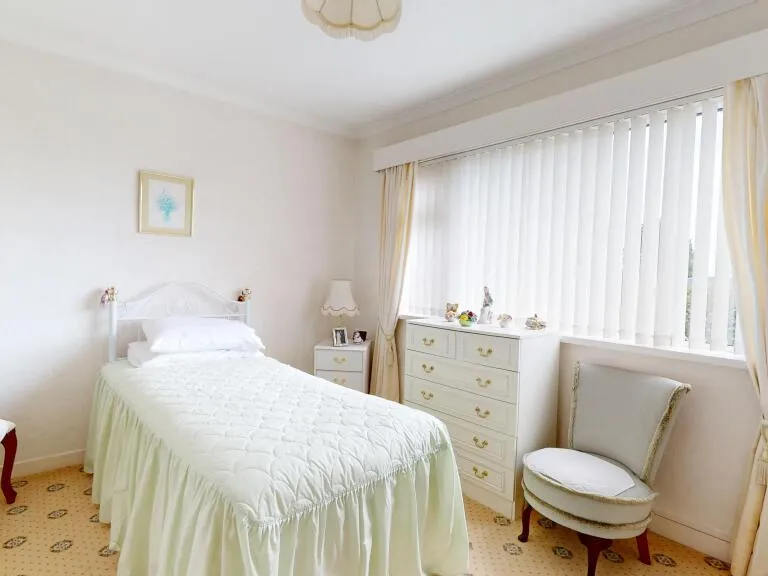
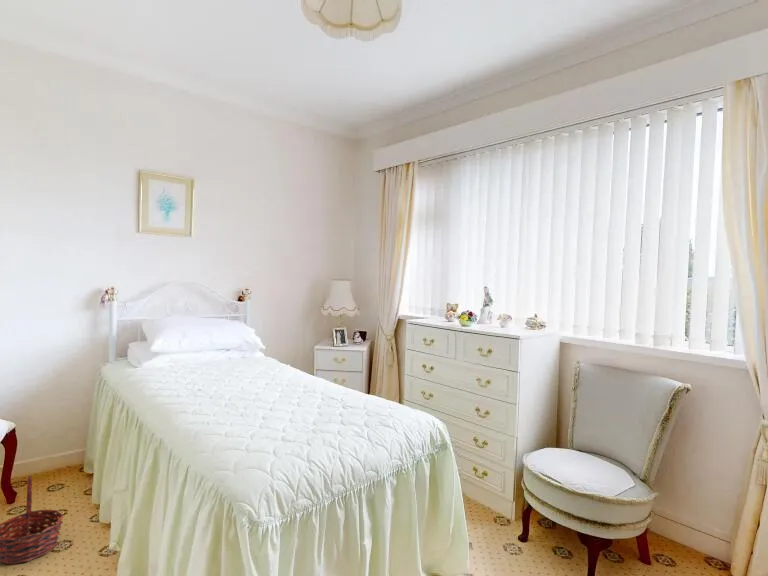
+ basket (29, 513)
